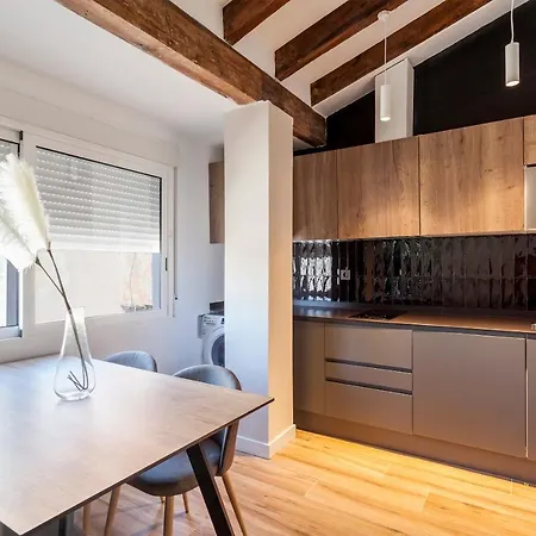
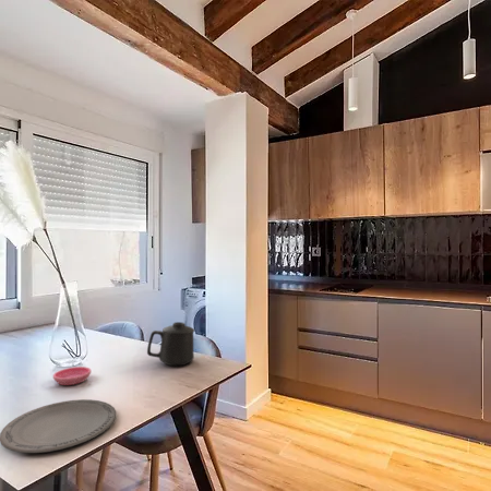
+ saucer (72, 375)
+ plate (61, 424)
+ mug (172, 343)
